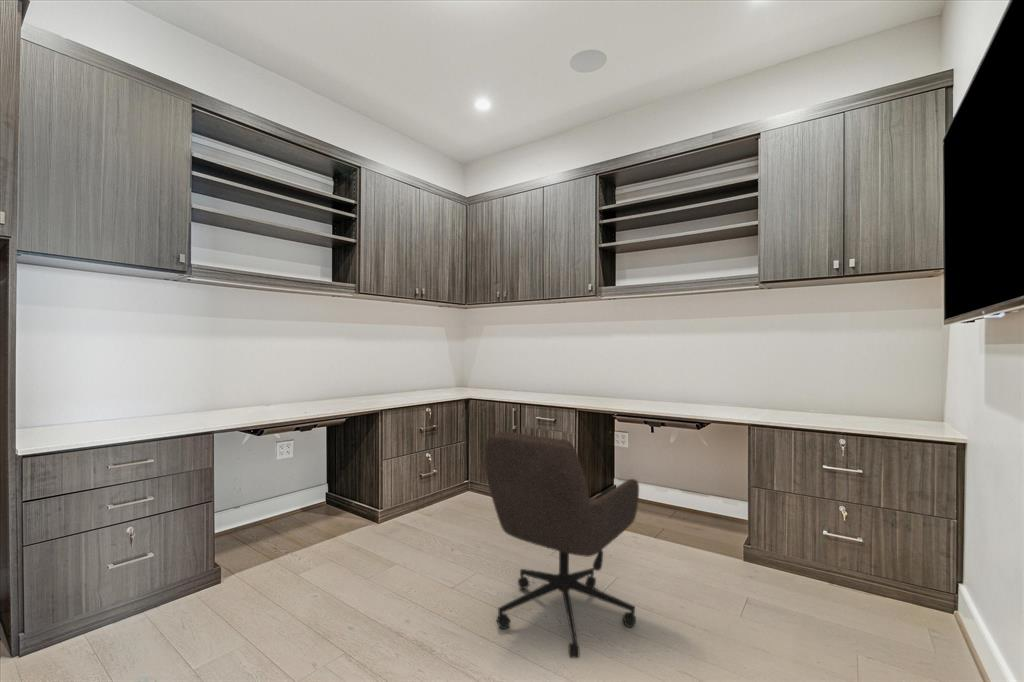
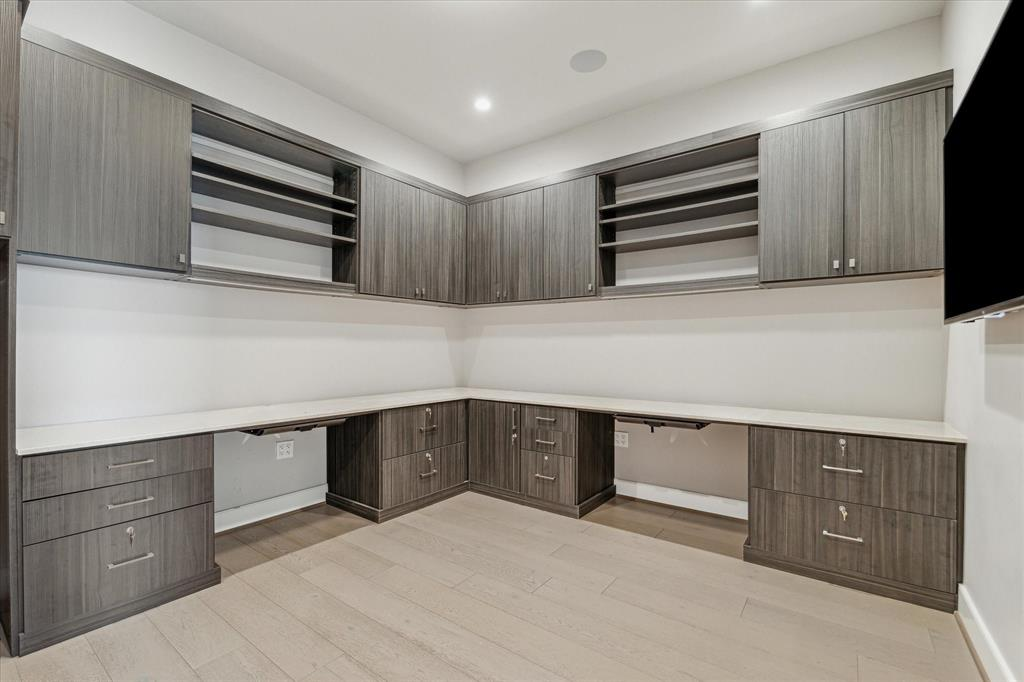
- office chair (561, 521)
